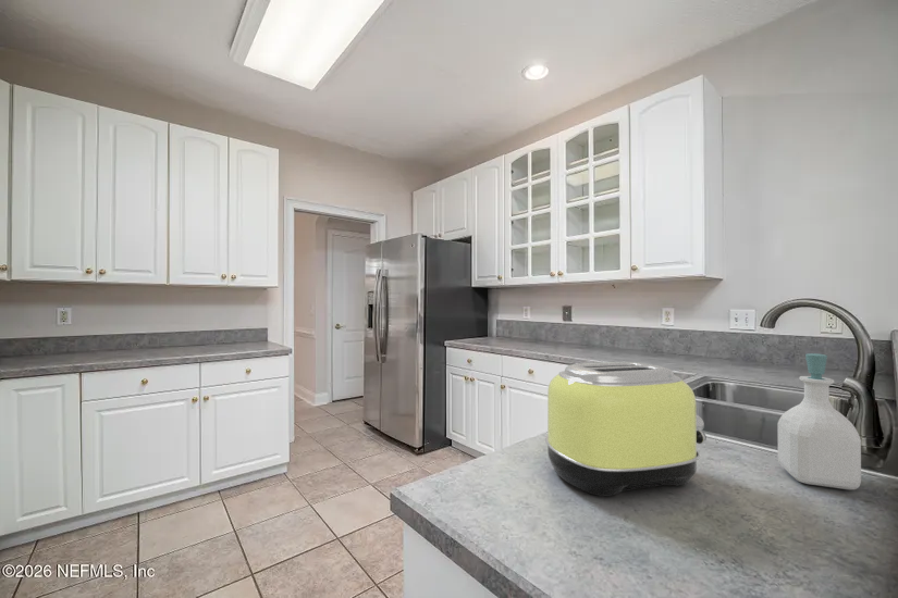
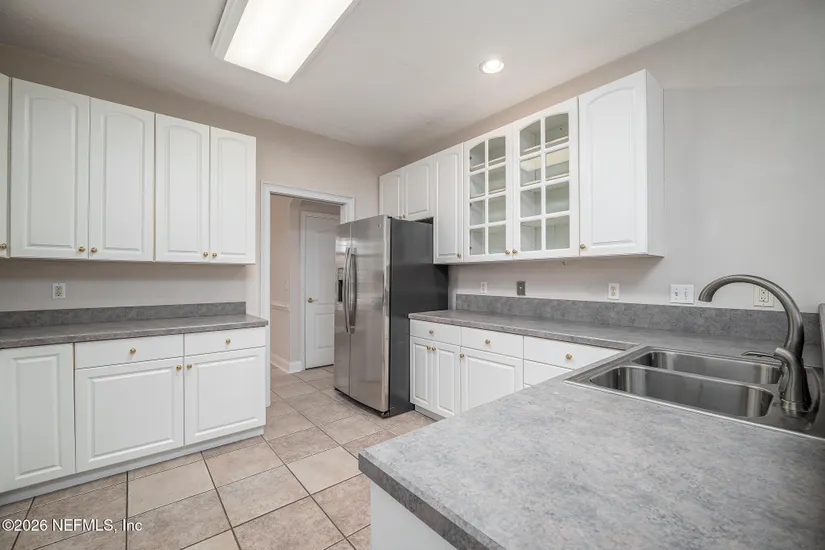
- toaster (623, 420)
- soap bottle (816, 415)
